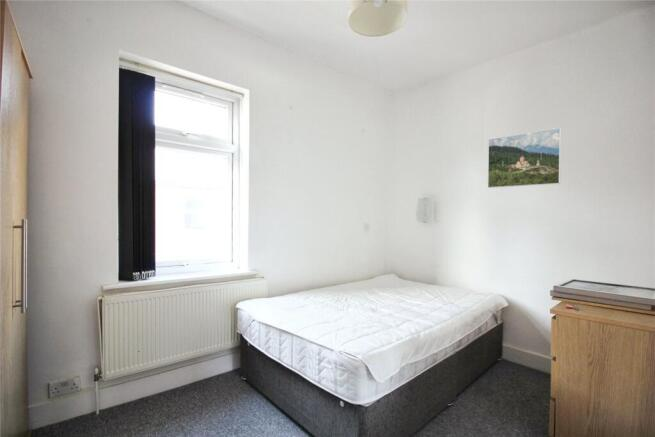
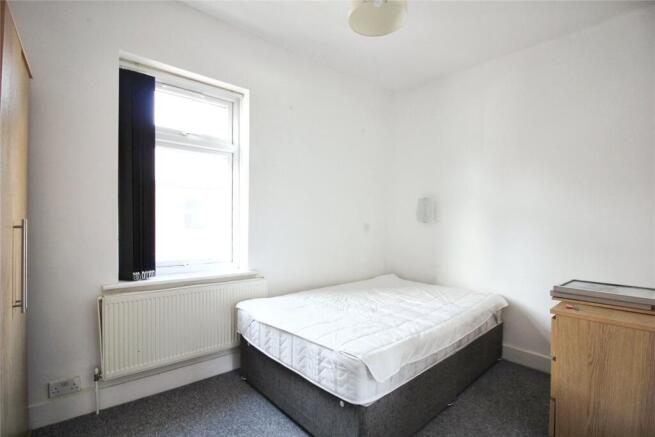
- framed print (521, 160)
